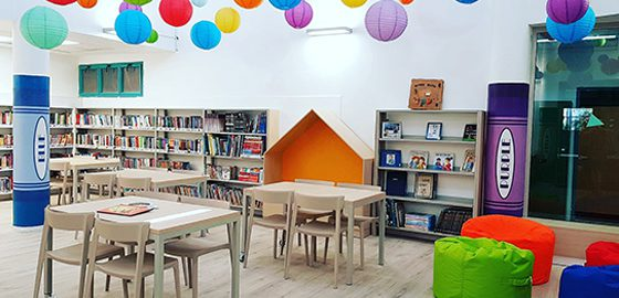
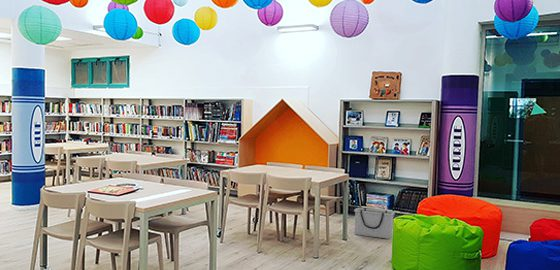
+ storage bin (373, 223)
